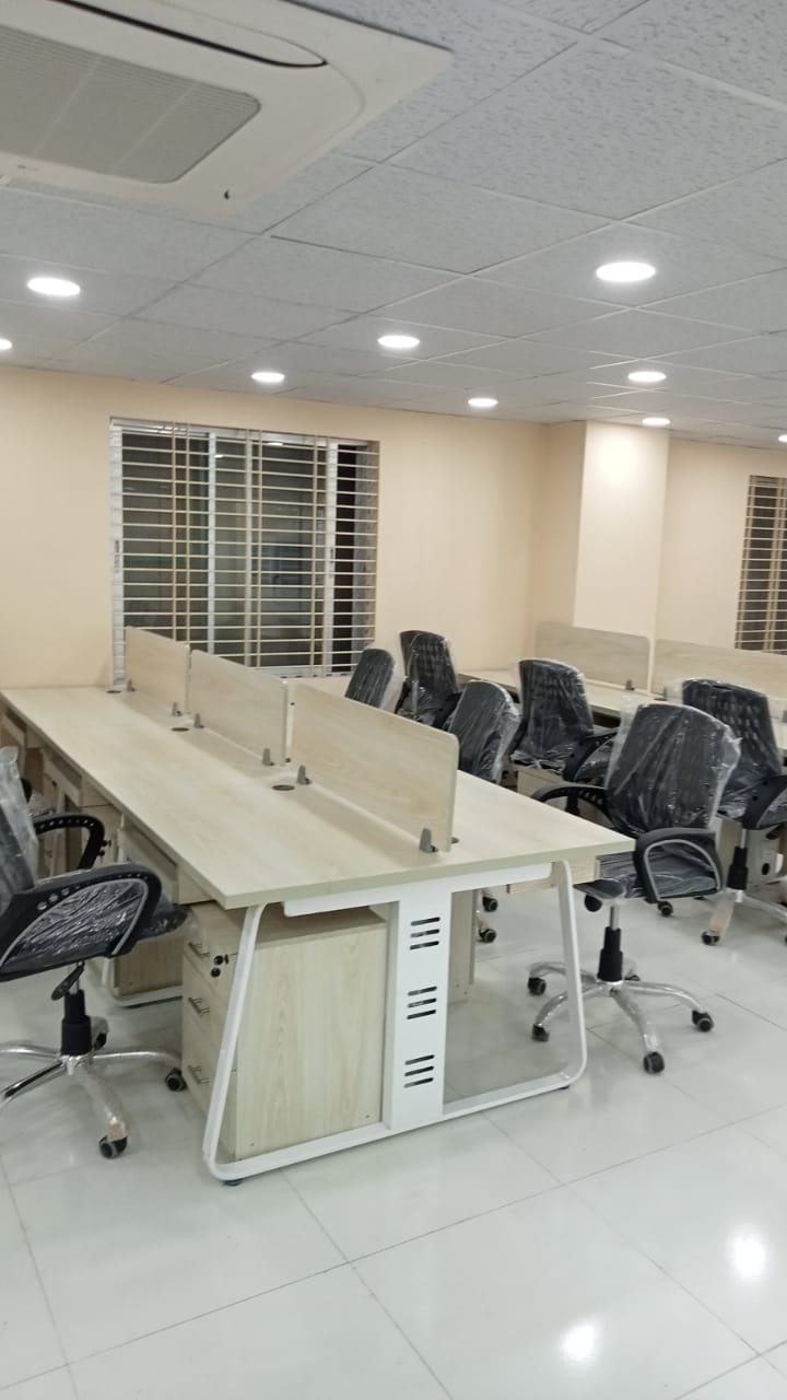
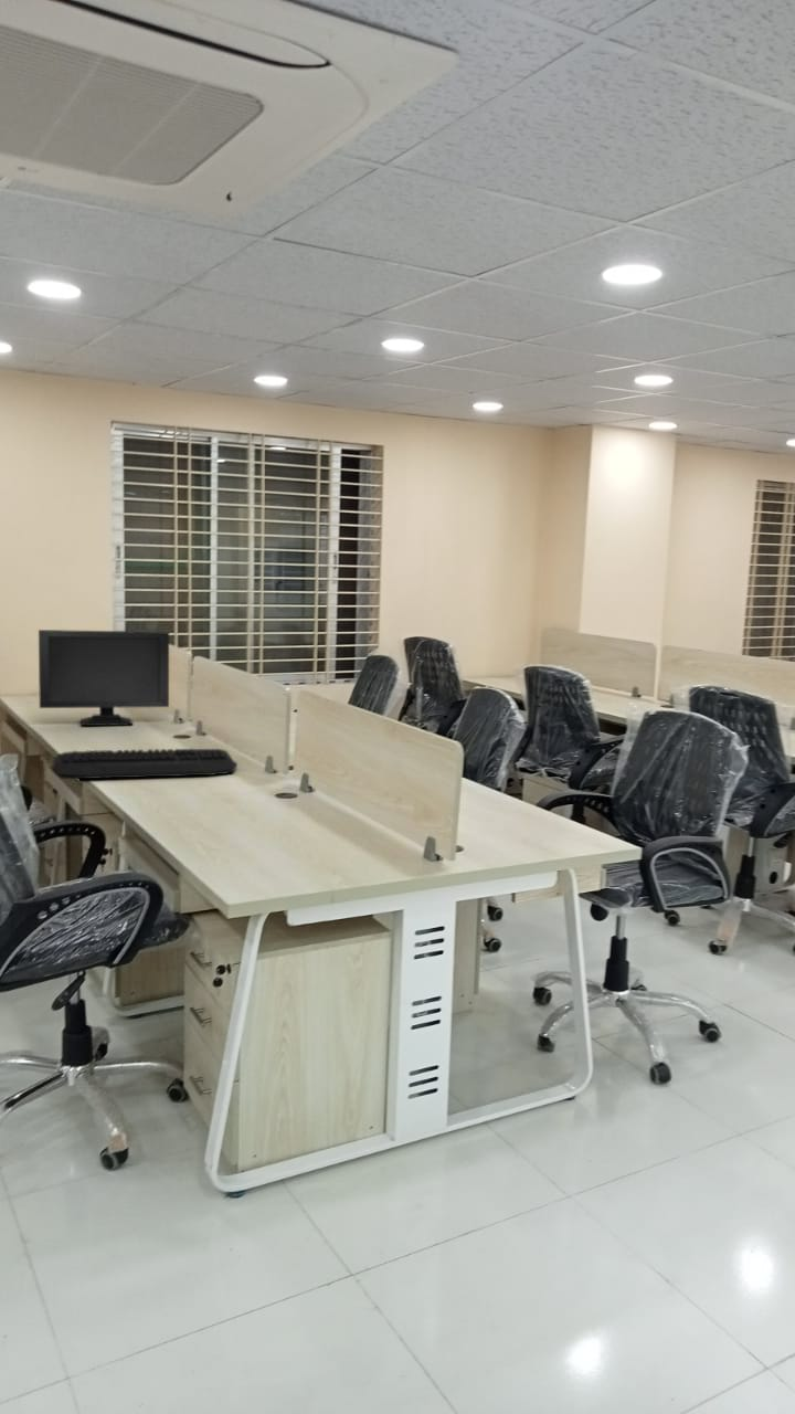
+ computer monitor (105, 677)
+ keyboard (146, 761)
